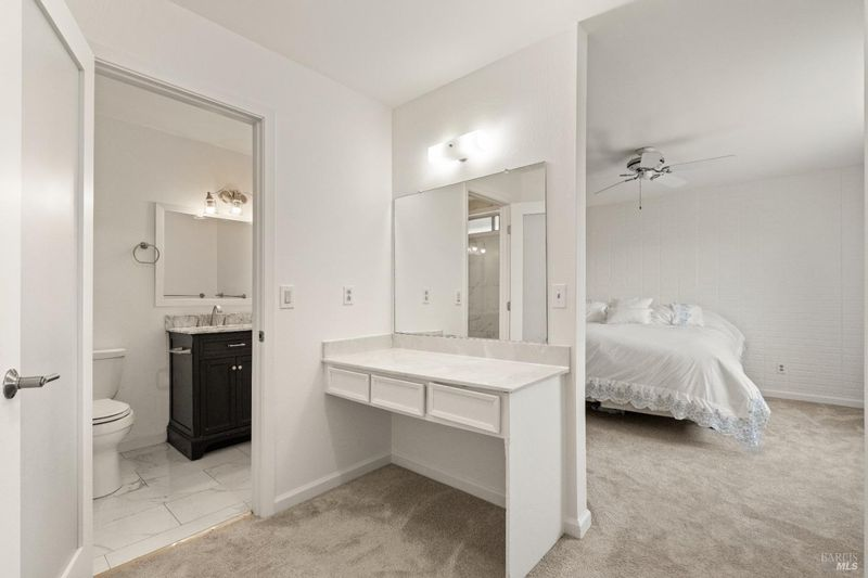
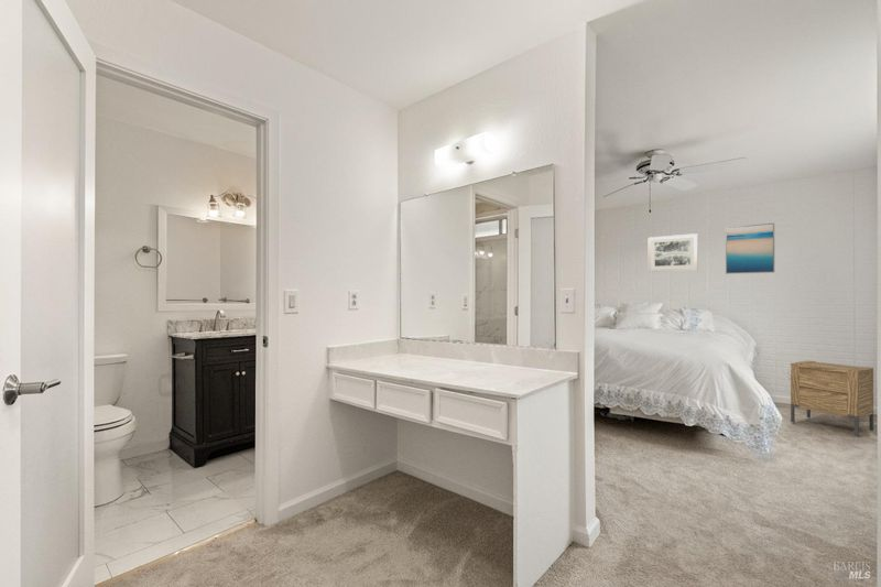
+ wall art (749, 249)
+ wall art (672, 253)
+ nightstand (830, 395)
